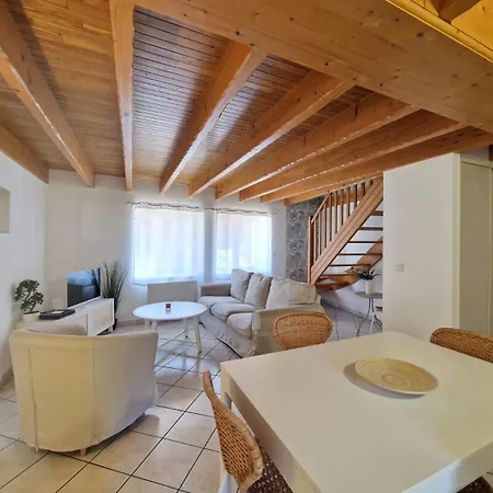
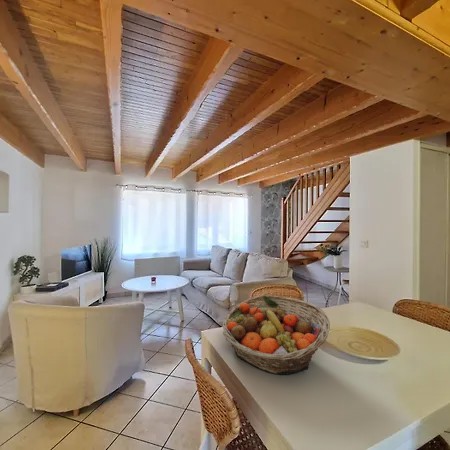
+ fruit basket (272, 329)
